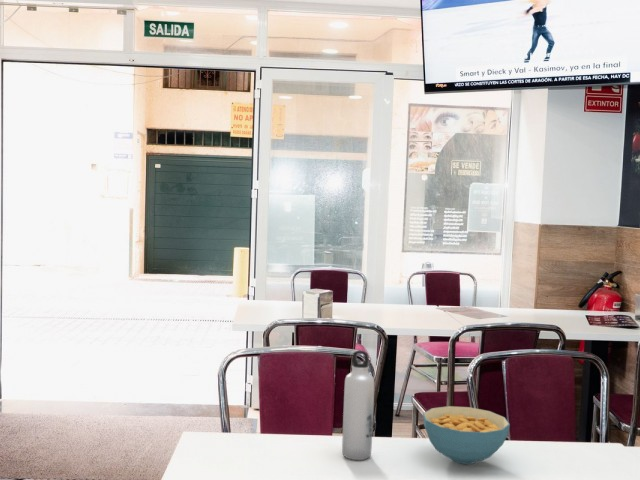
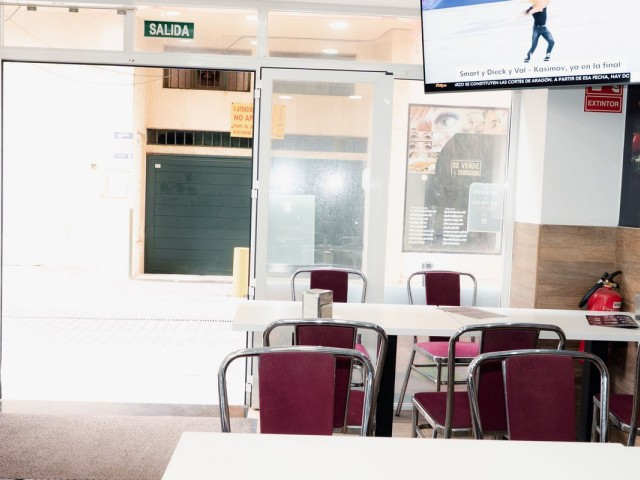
- water bottle (358, 403)
- cereal bowl (464, 439)
